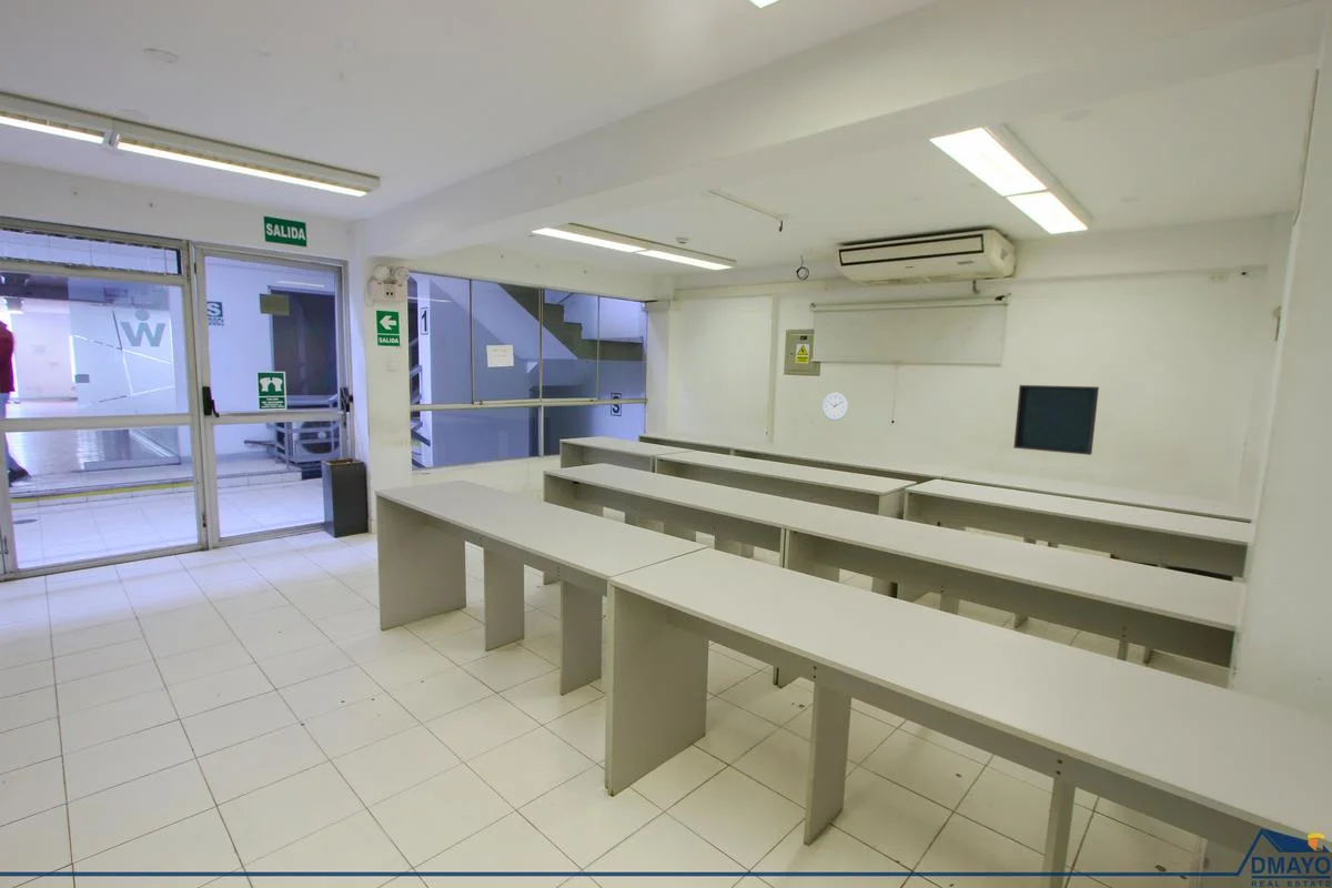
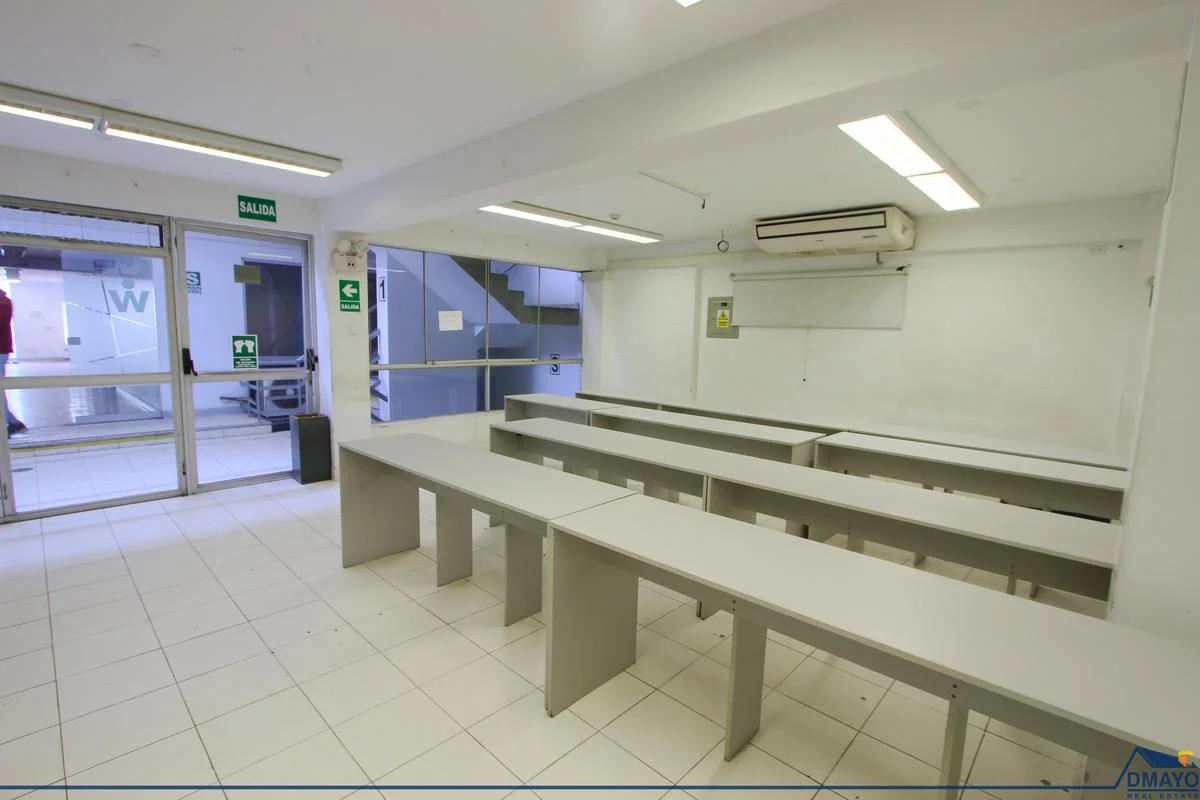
- wall clock (834, 406)
- display panel (1054, 418)
